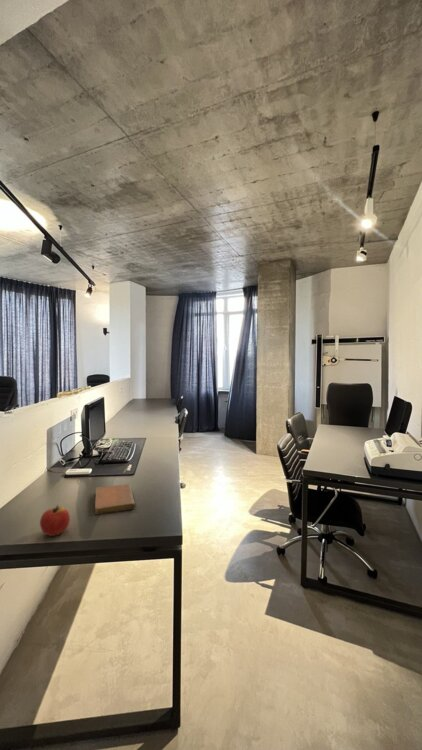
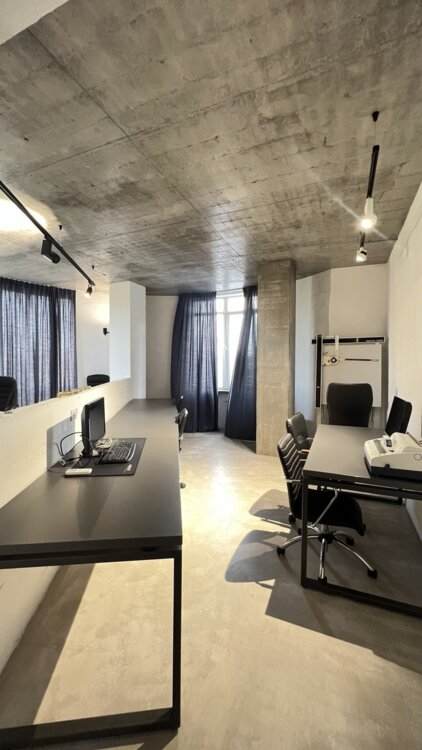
- notebook (114, 497)
- apple (55, 519)
